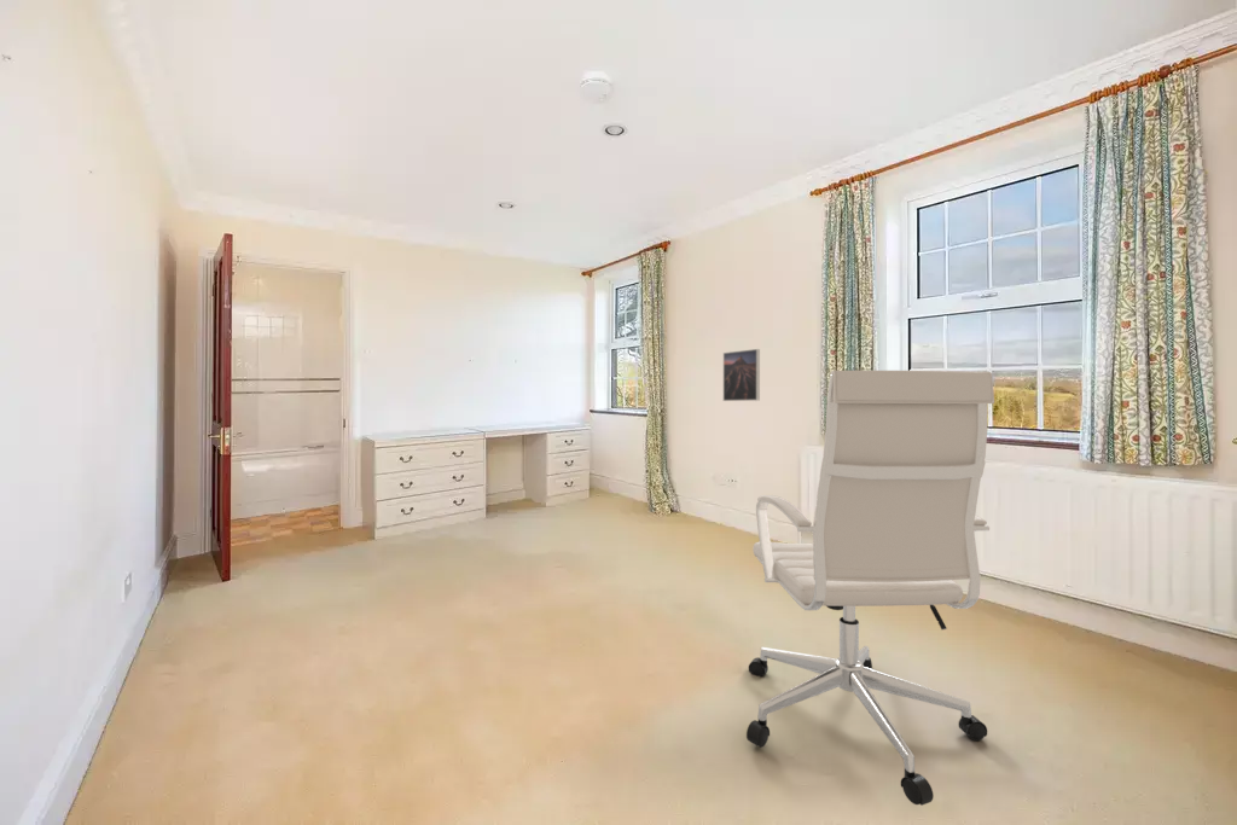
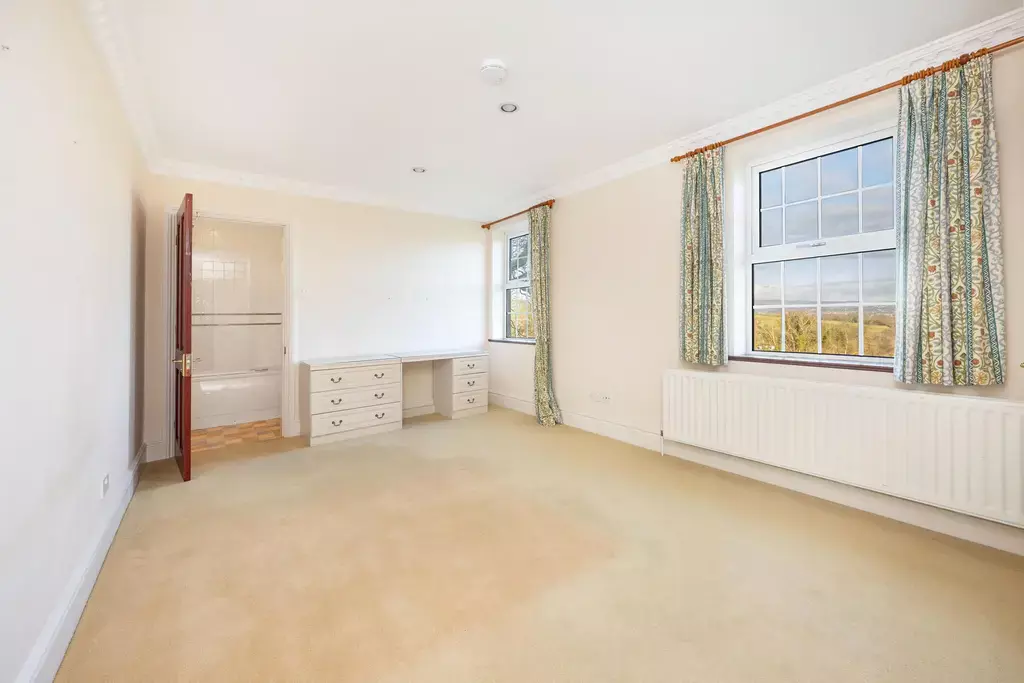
- chair (854, 551)
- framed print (741, 376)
